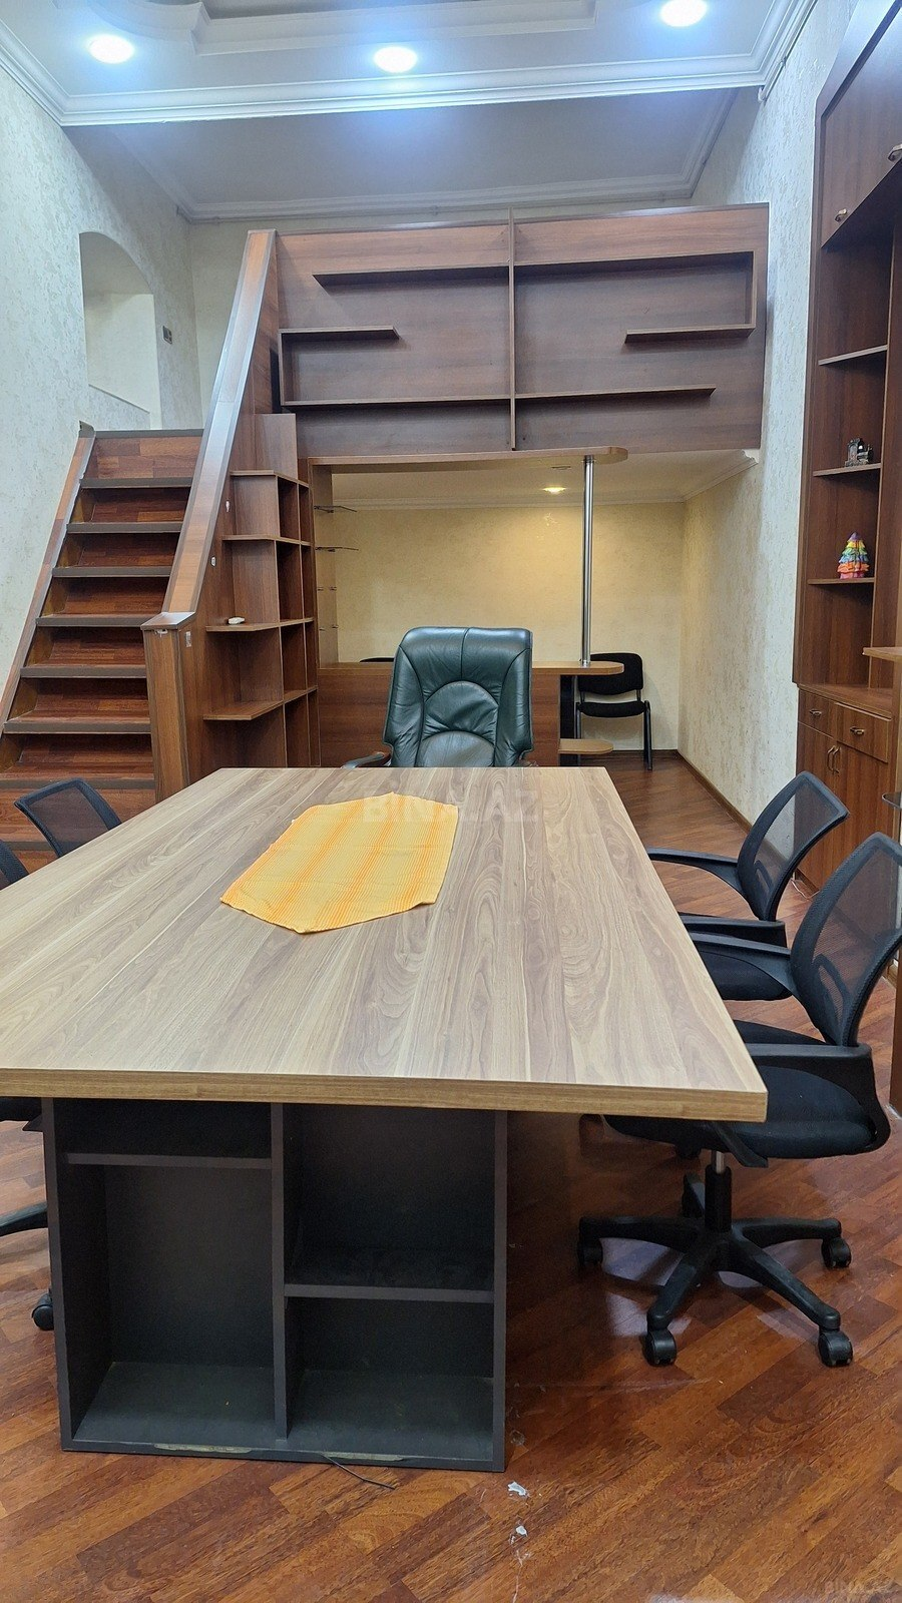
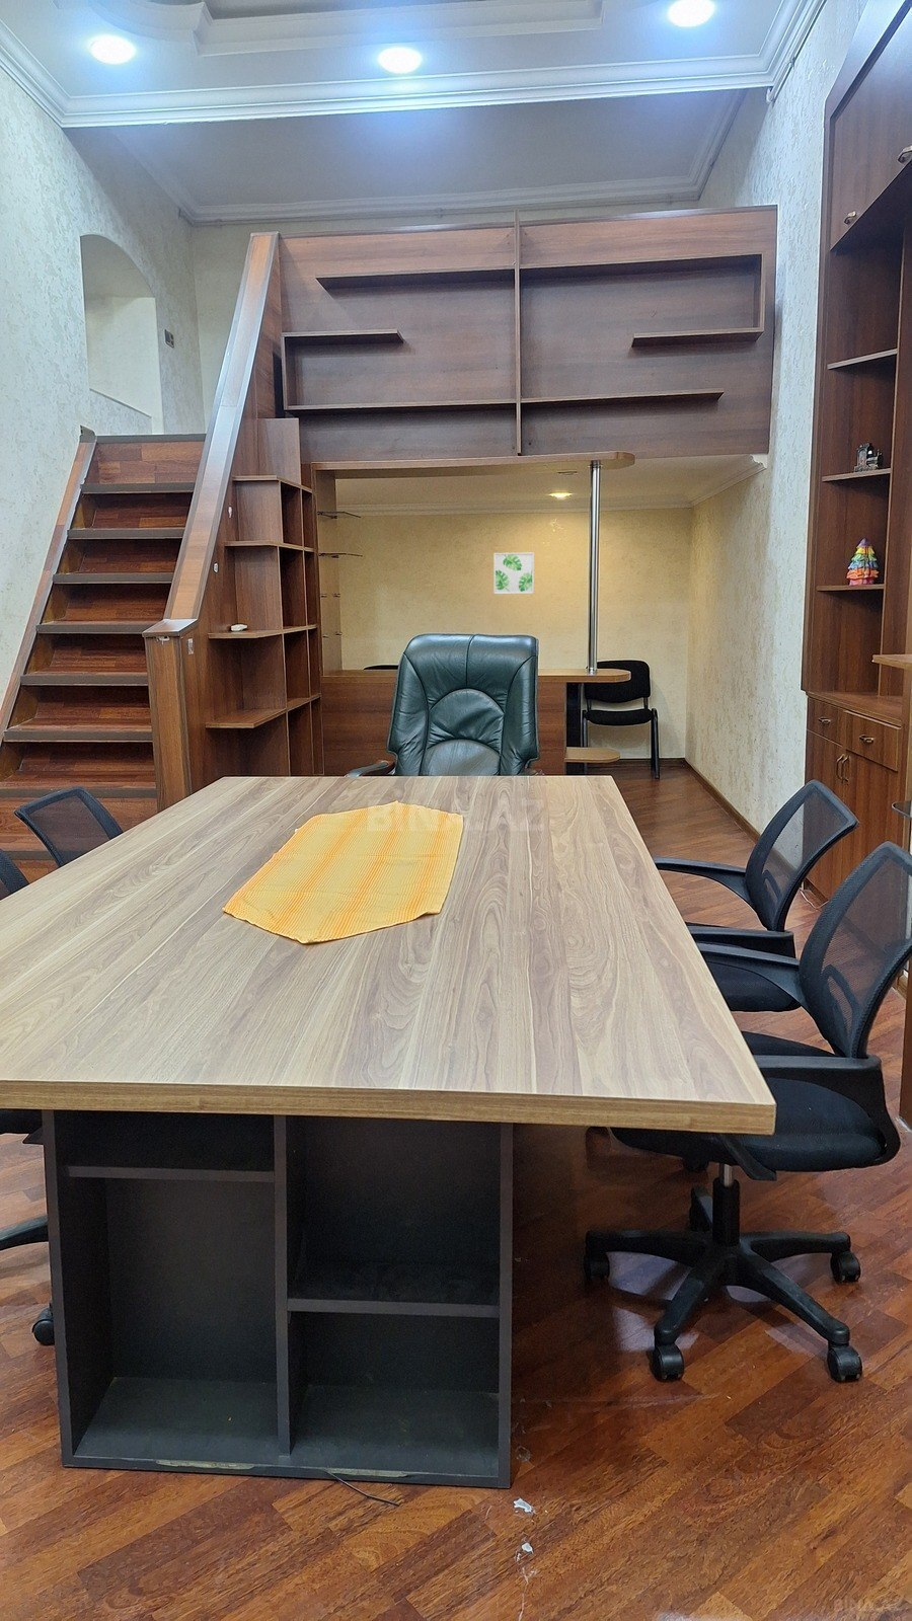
+ wall art (513, 573)
